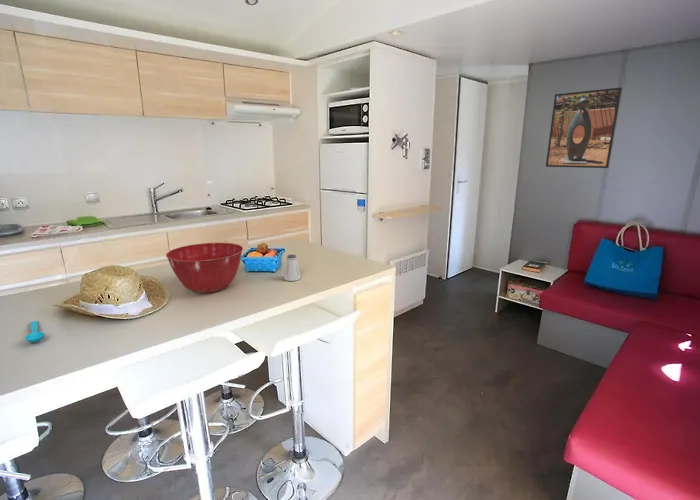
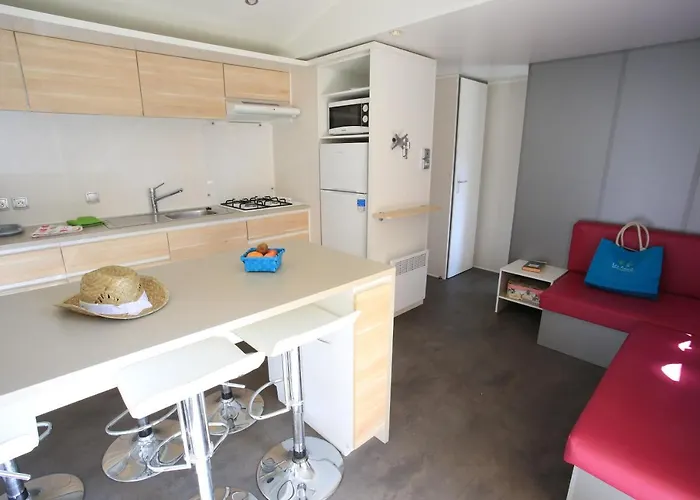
- saltshaker (292, 266)
- spoon (34, 330)
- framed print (580, 130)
- mixing bowl (207, 269)
